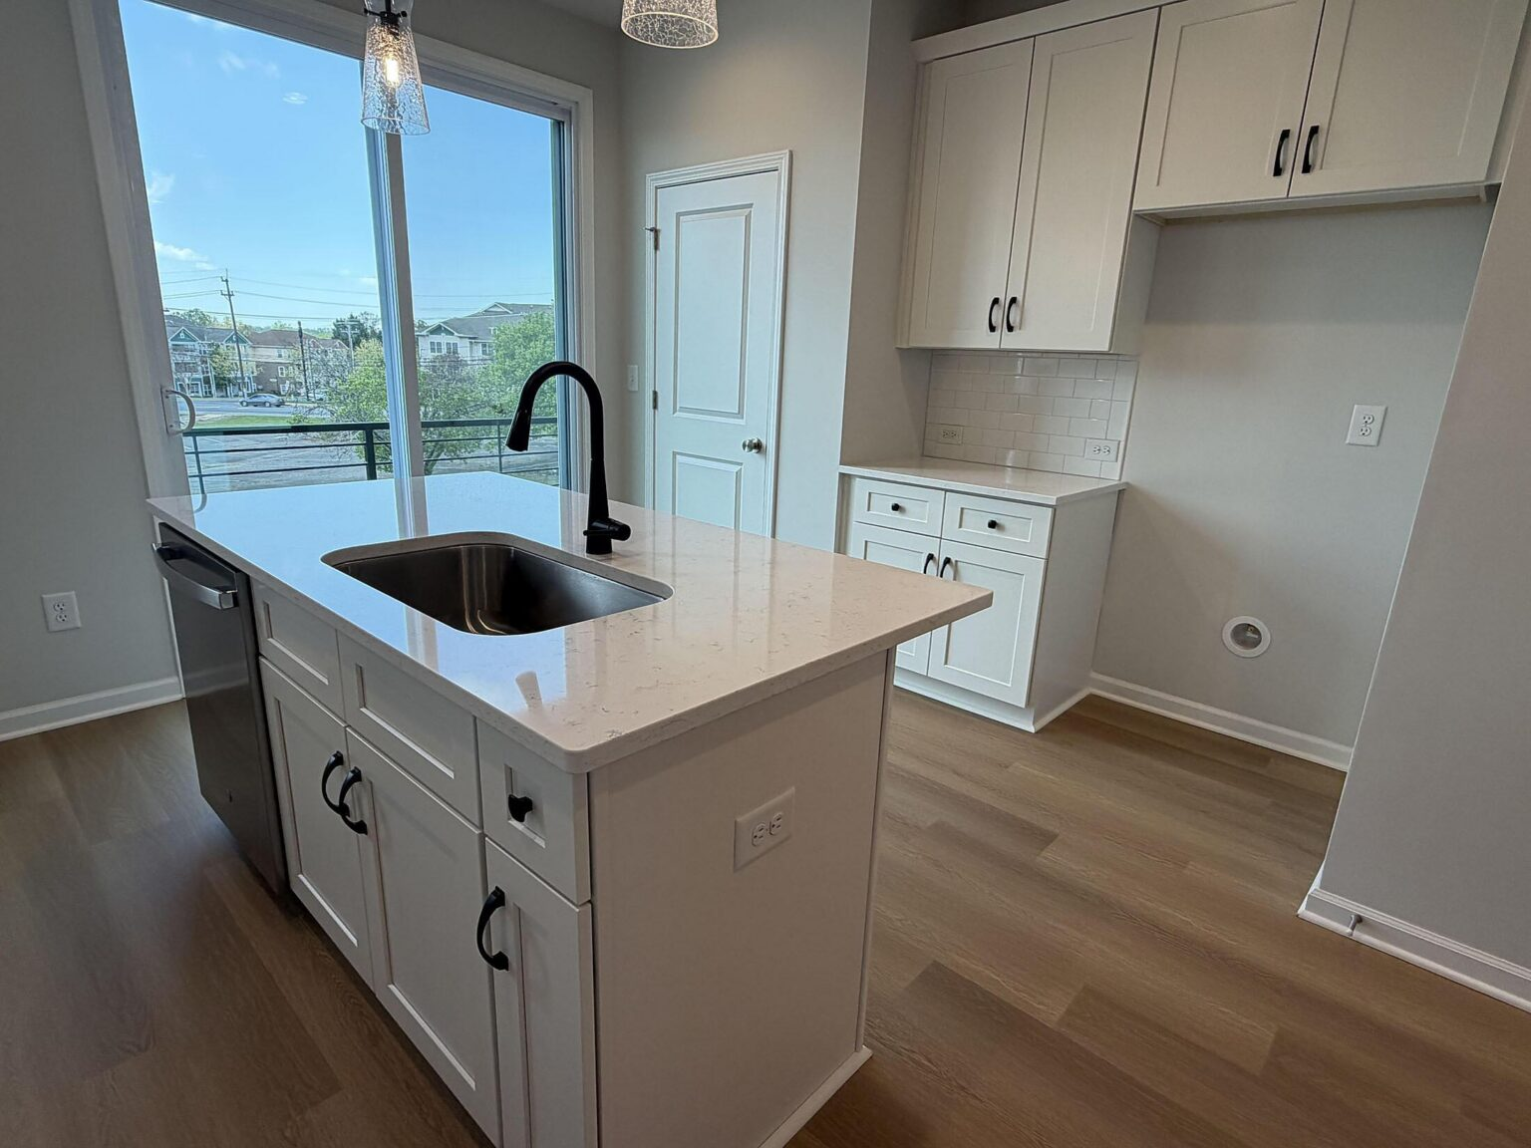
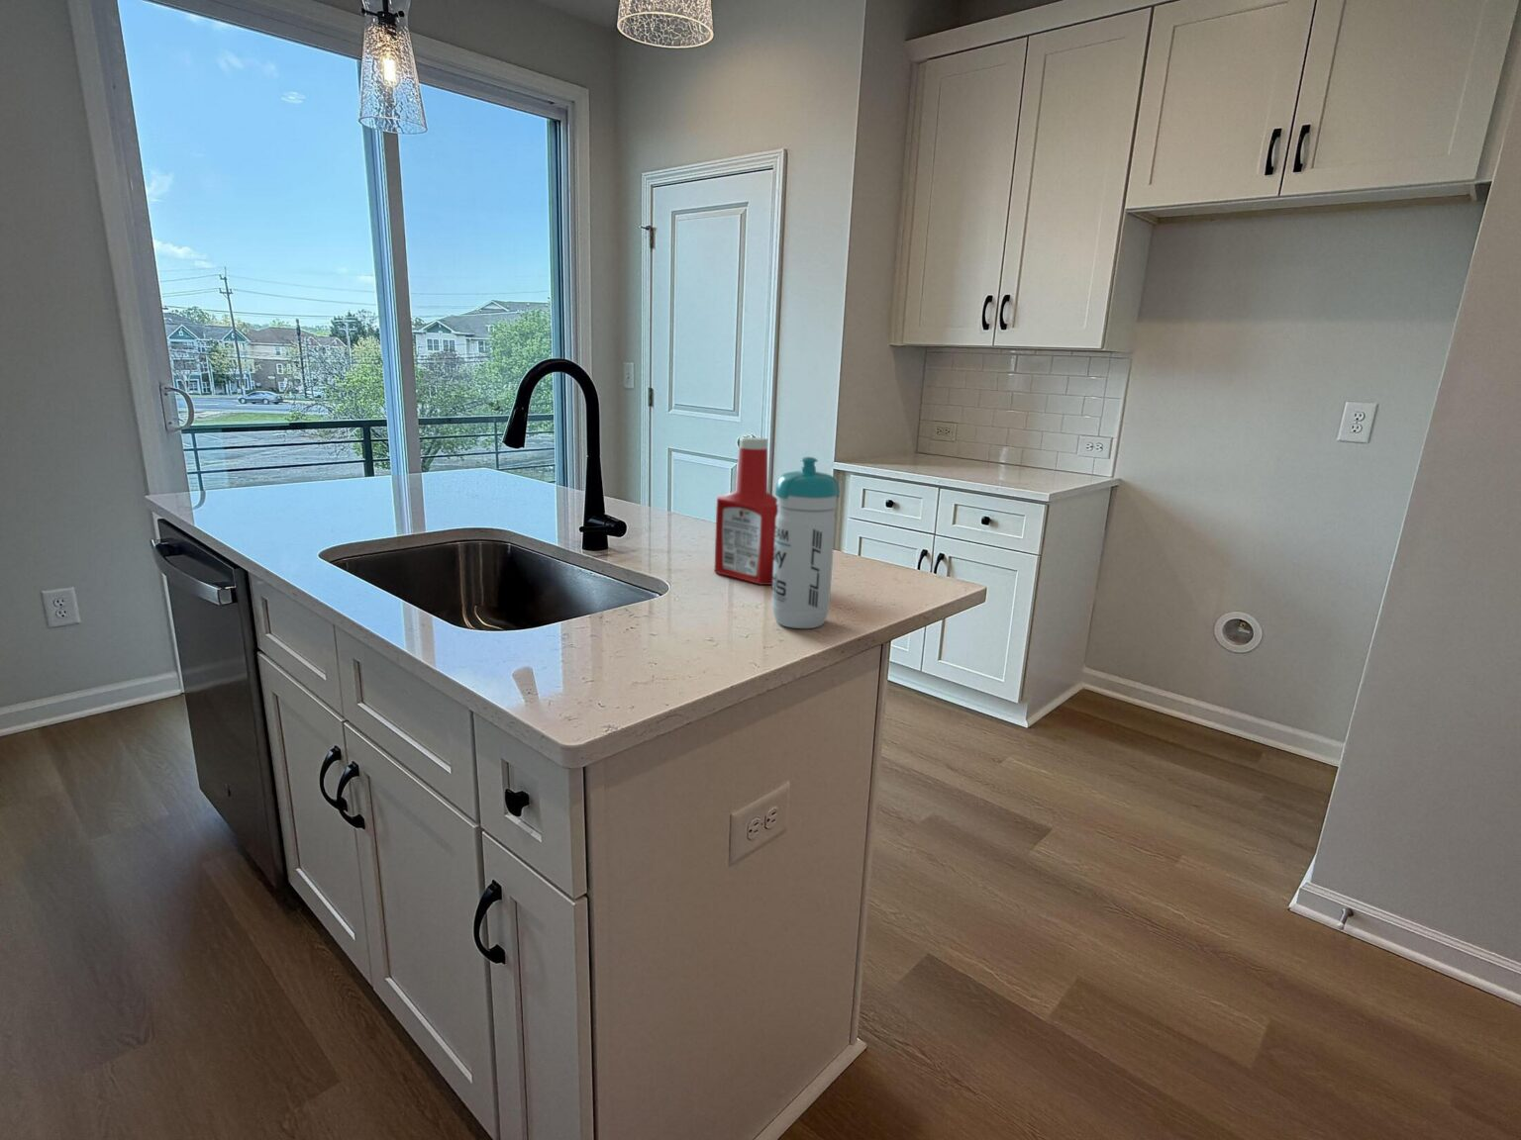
+ water bottle (804, 541)
+ soap bottle (751, 508)
